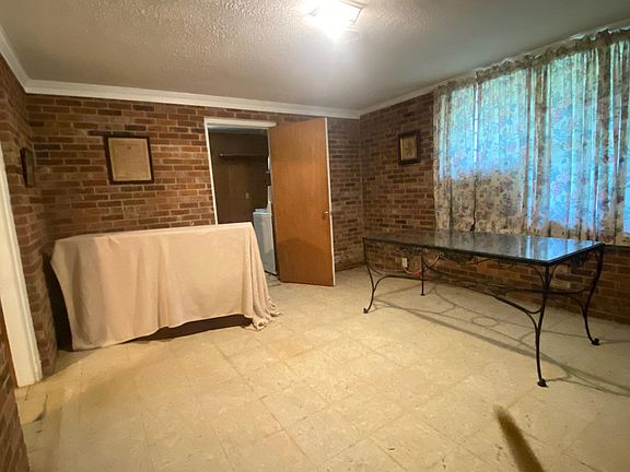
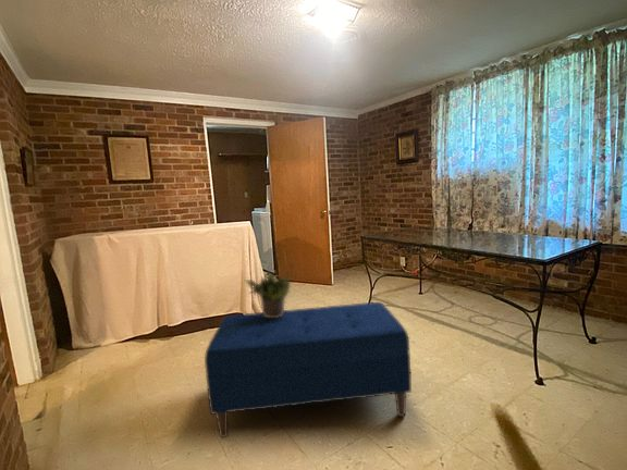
+ potted plant (266, 292)
+ bench (308, 362)
